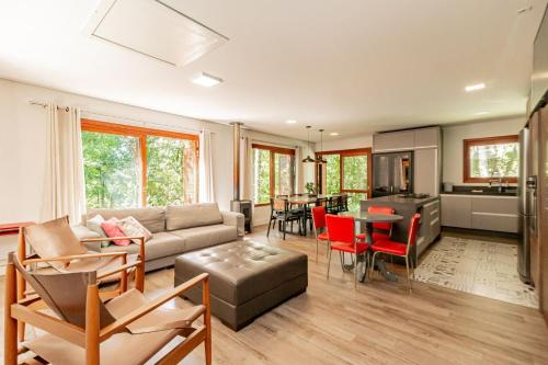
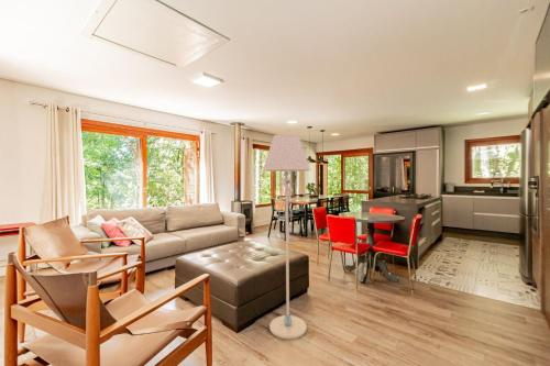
+ floor lamp (287, 232)
